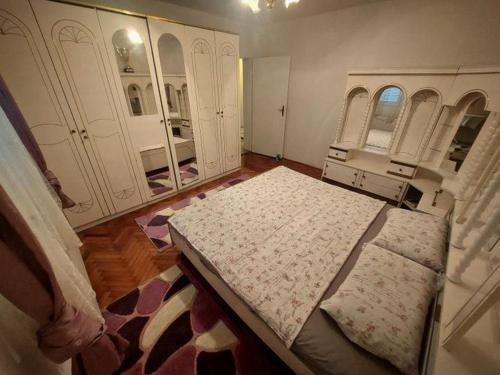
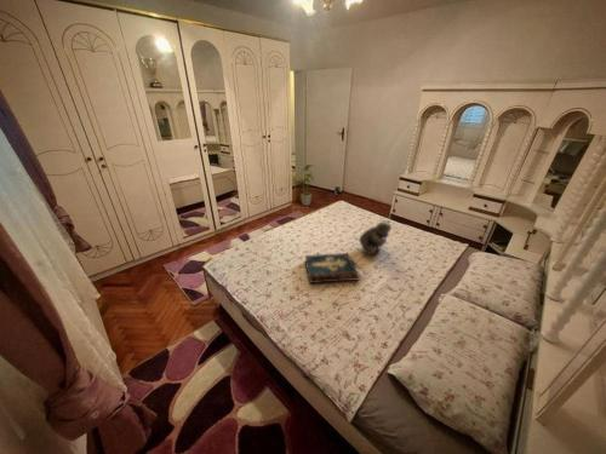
+ book (330, 268)
+ house plant (303, 185)
+ teddy bear (373, 235)
